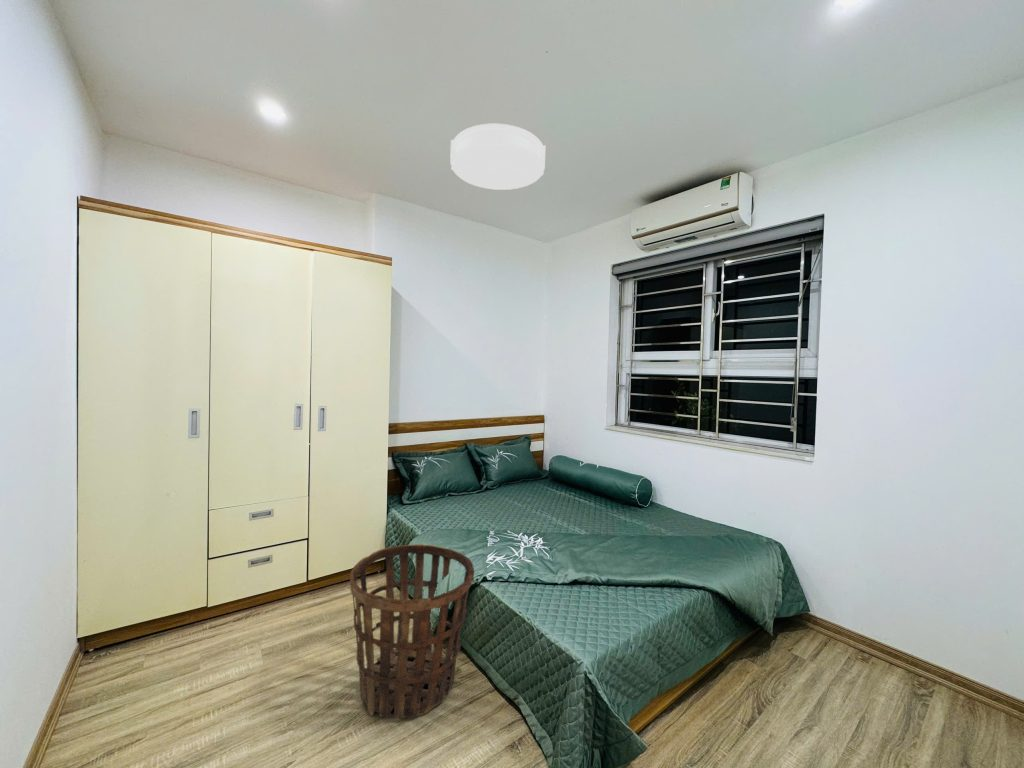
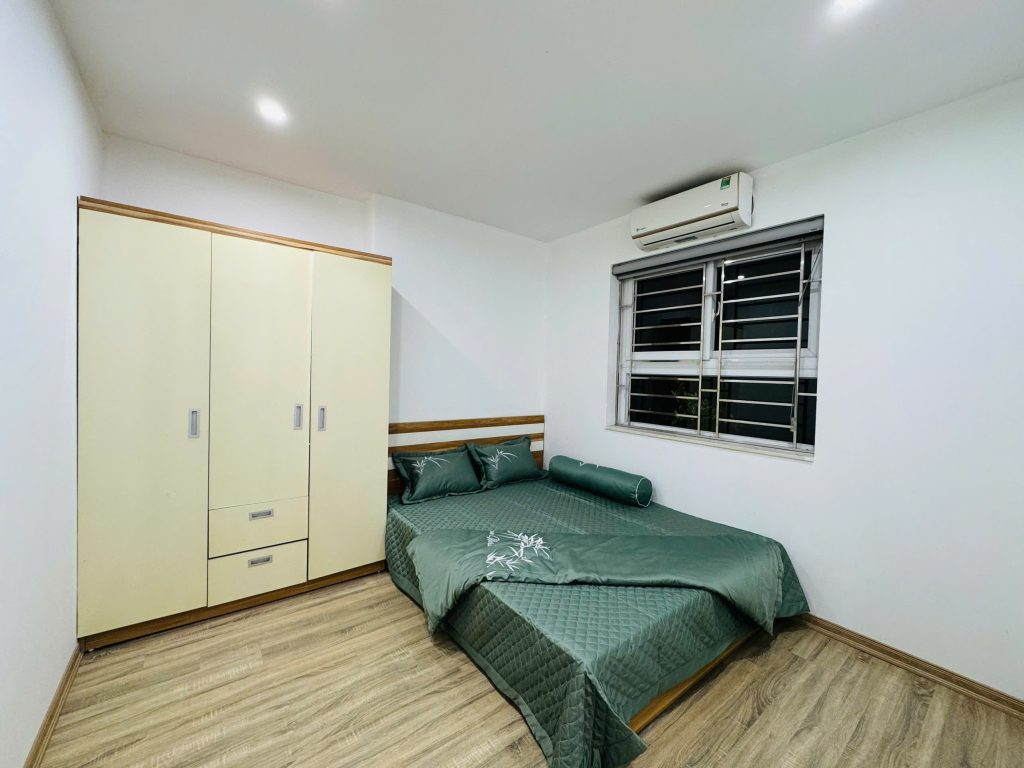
- ceiling light (498, 158)
- basket (413, 625)
